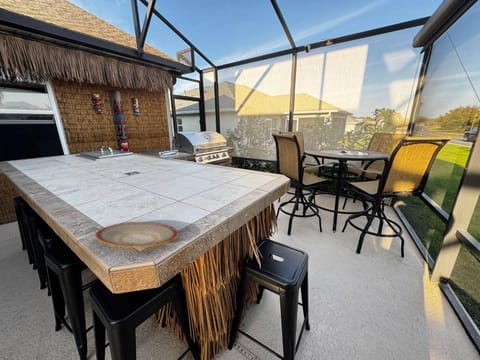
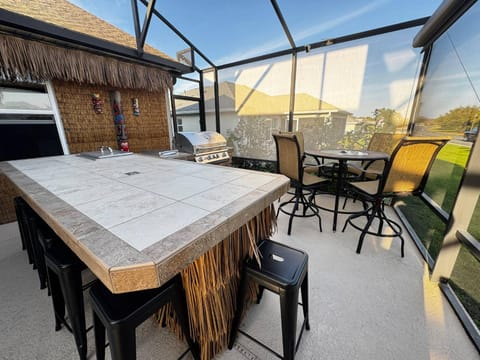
- plate (137, 236)
